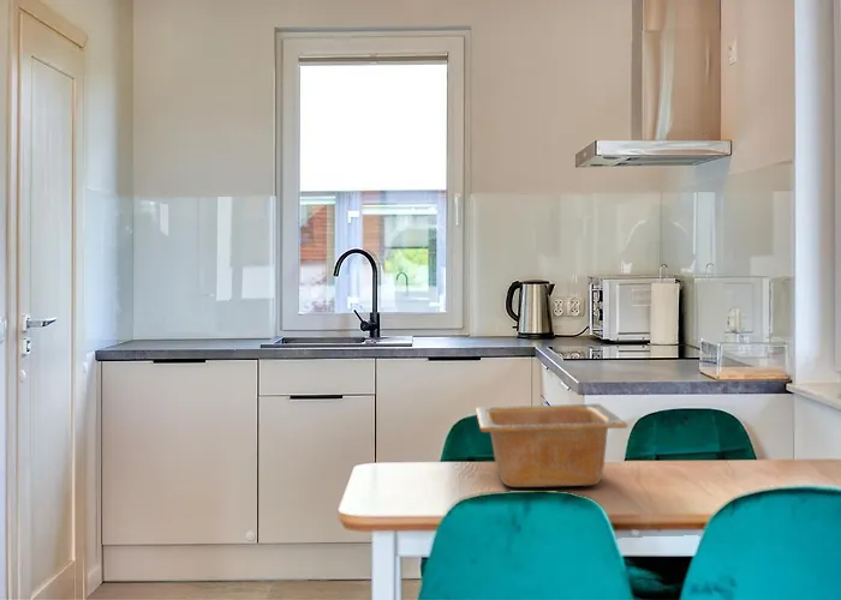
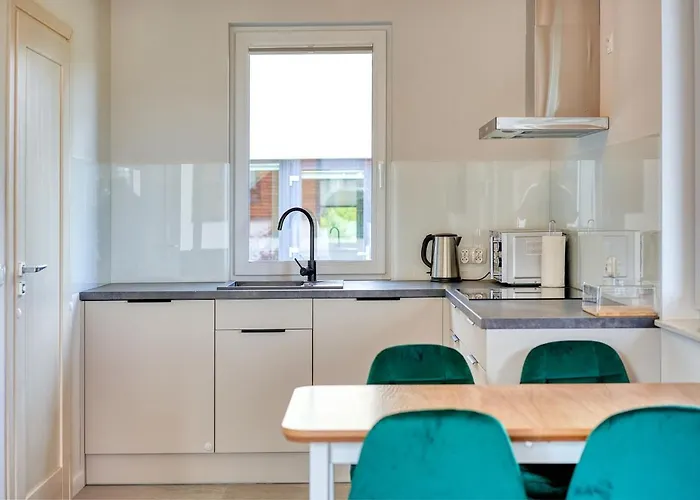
- serving bowl (544, 445)
